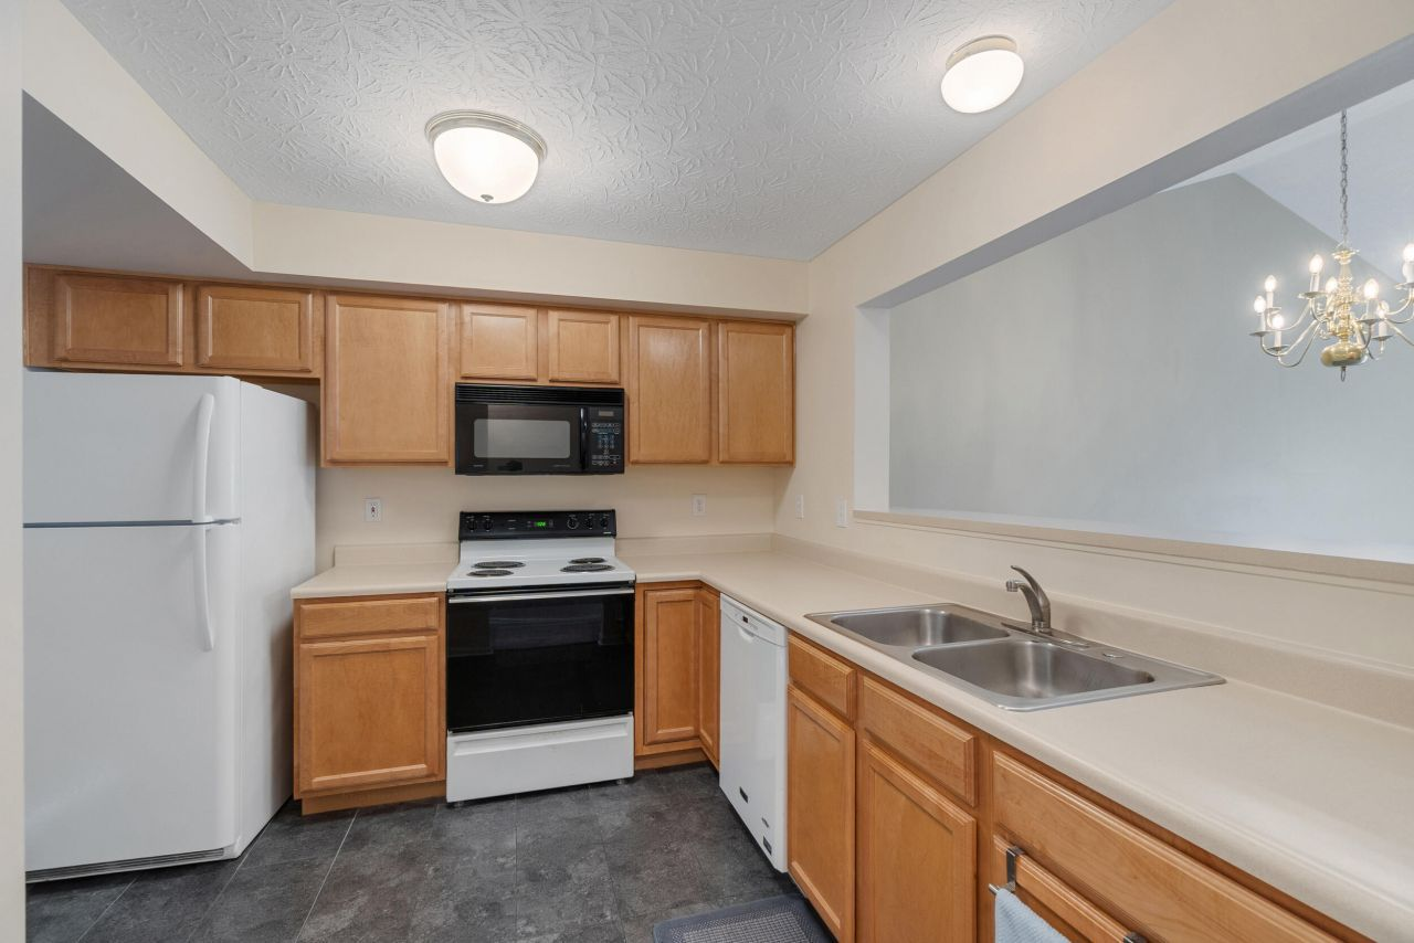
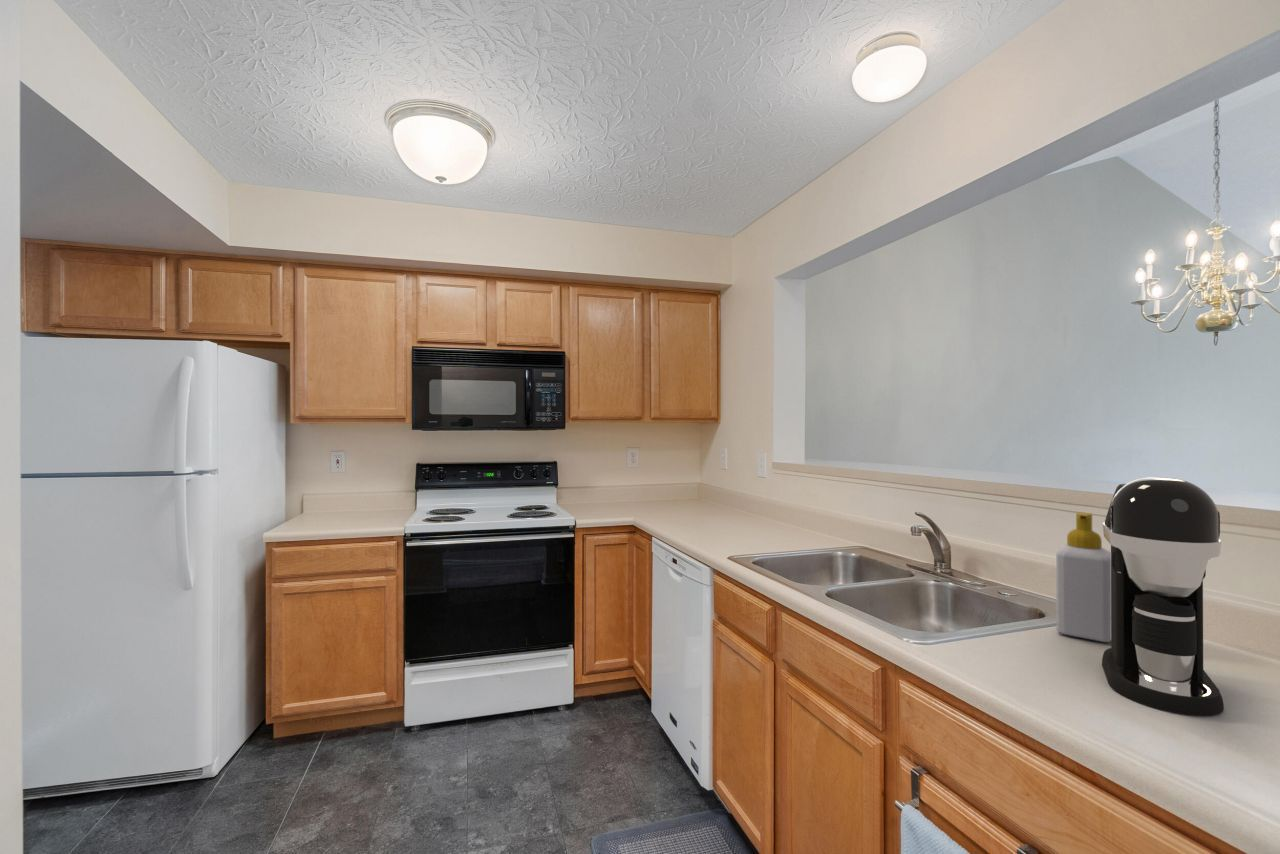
+ soap bottle (1084, 573)
+ coffee maker (1157, 580)
